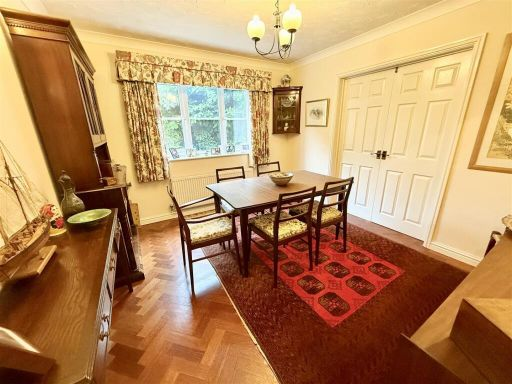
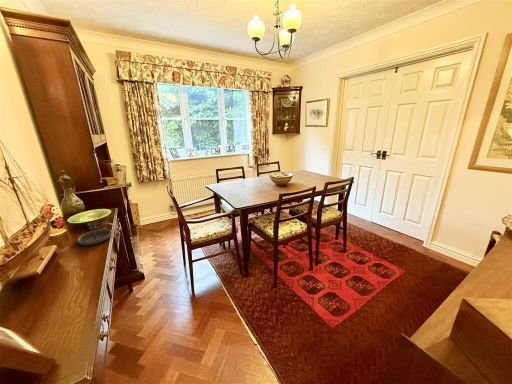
+ candlestick (96, 230)
